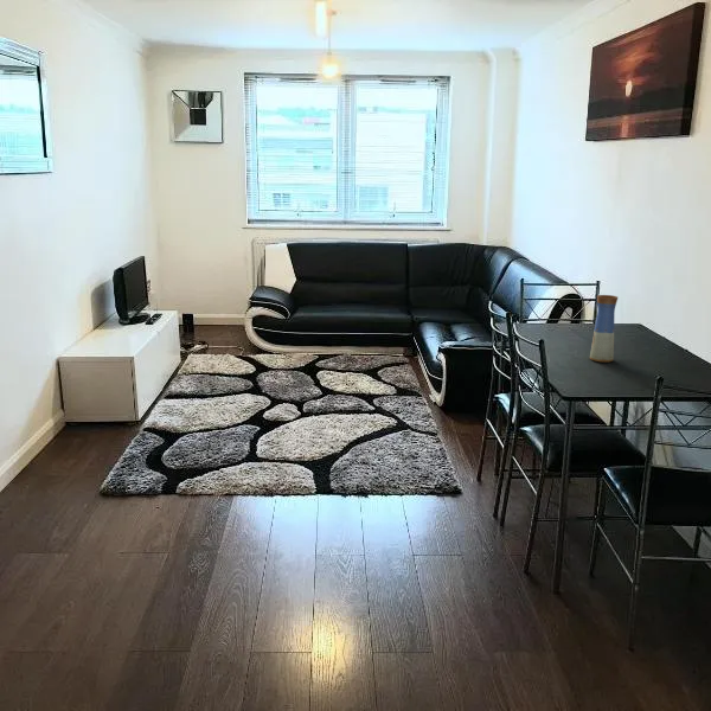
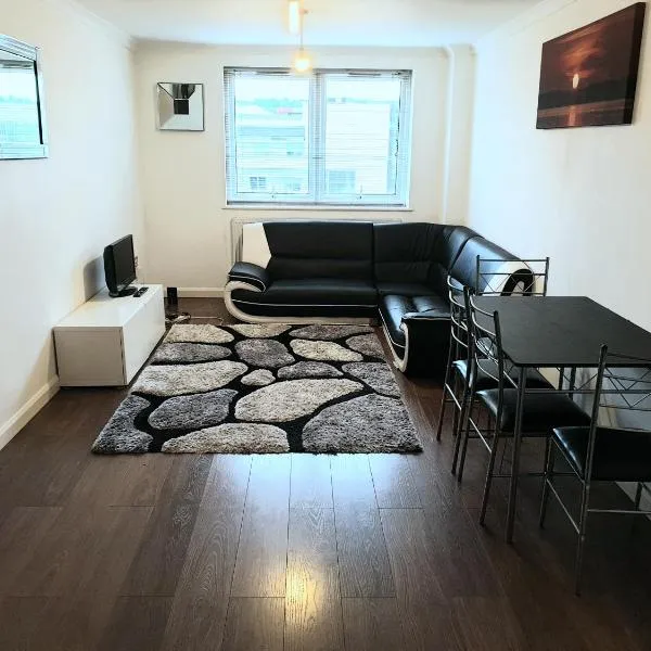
- vase (604, 328)
